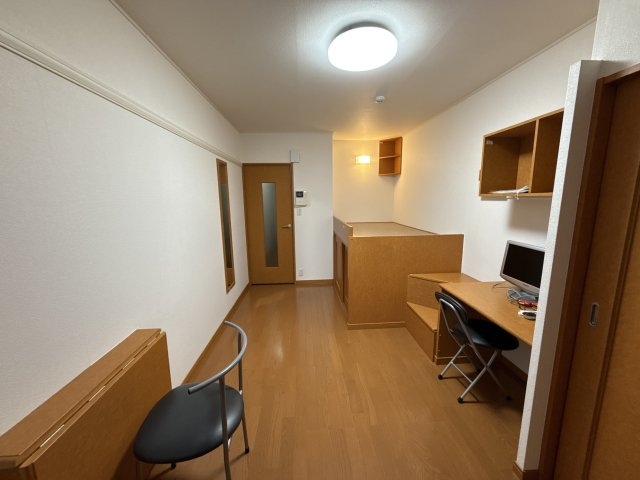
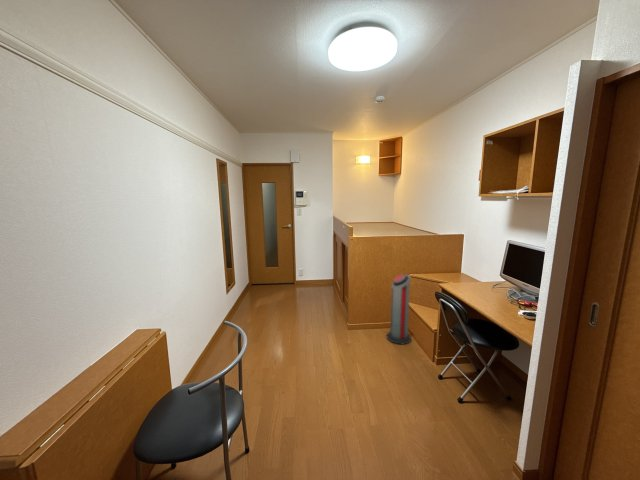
+ air purifier (399, 307)
